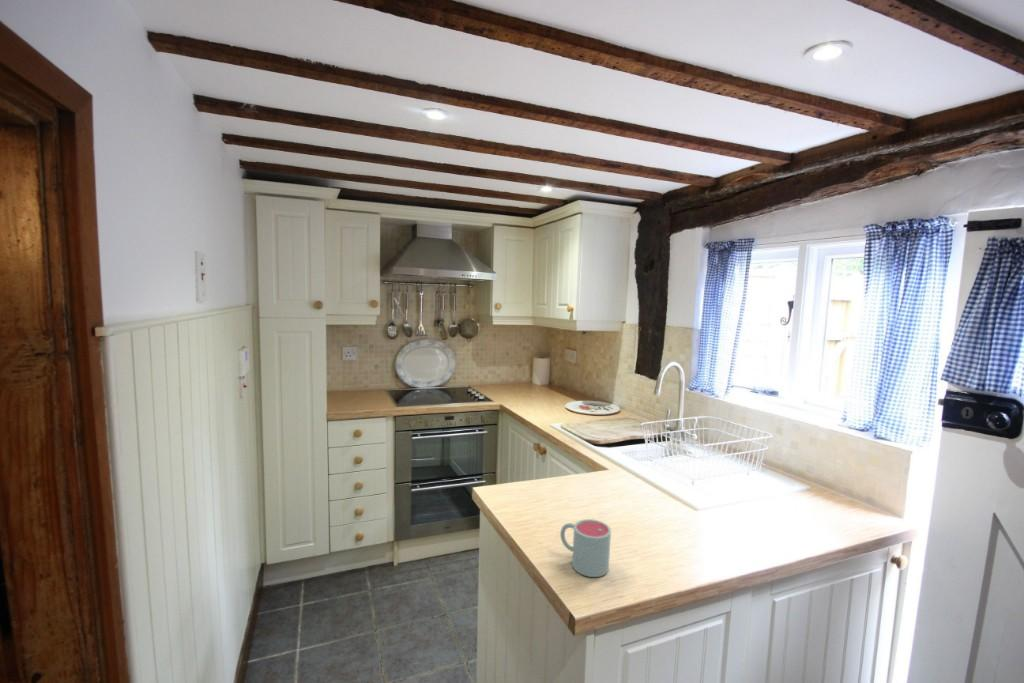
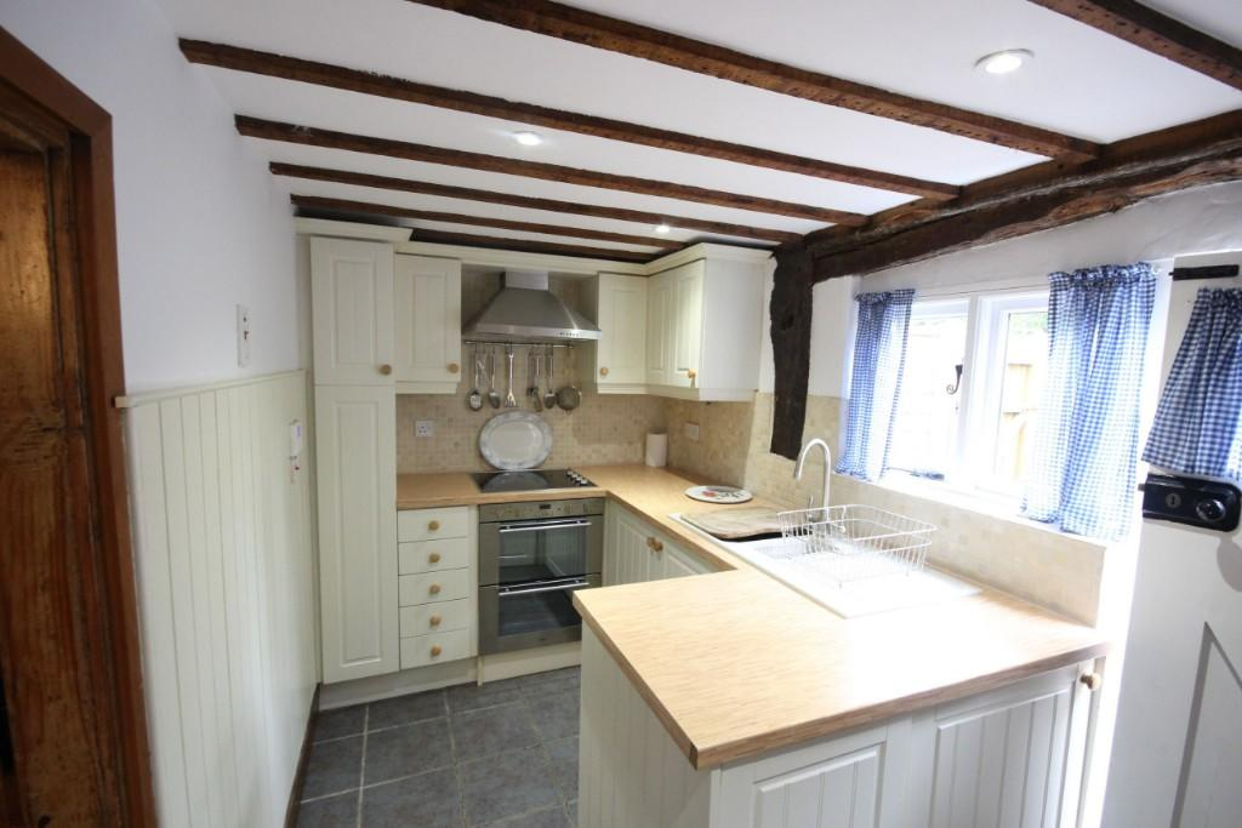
- mug (583, 543)
